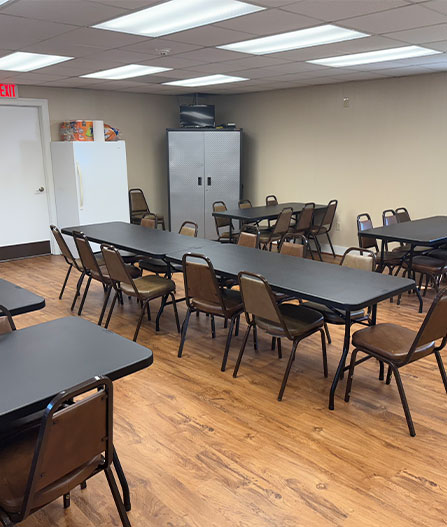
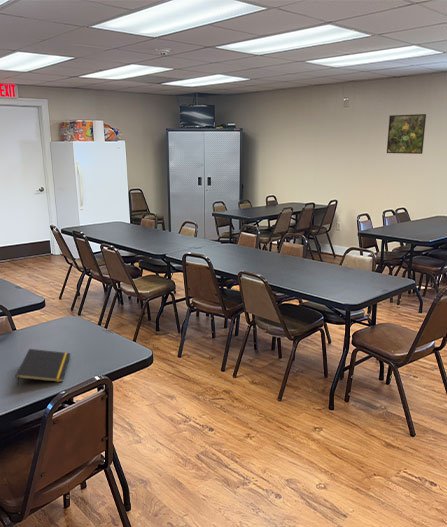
+ notepad (44, 364)
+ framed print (405, 134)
